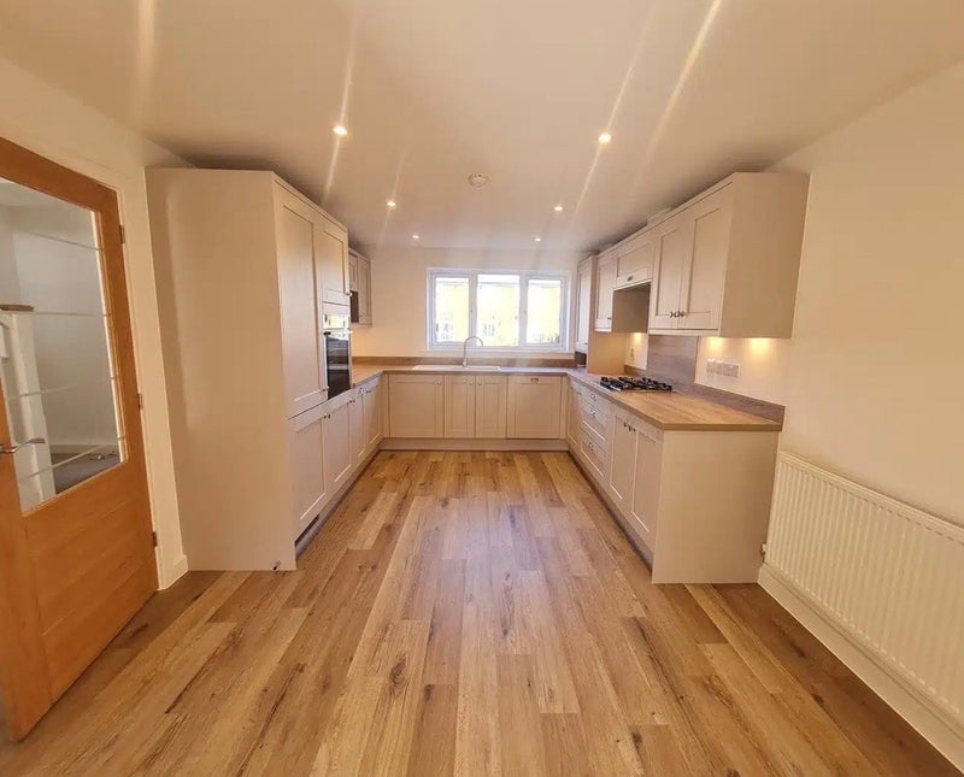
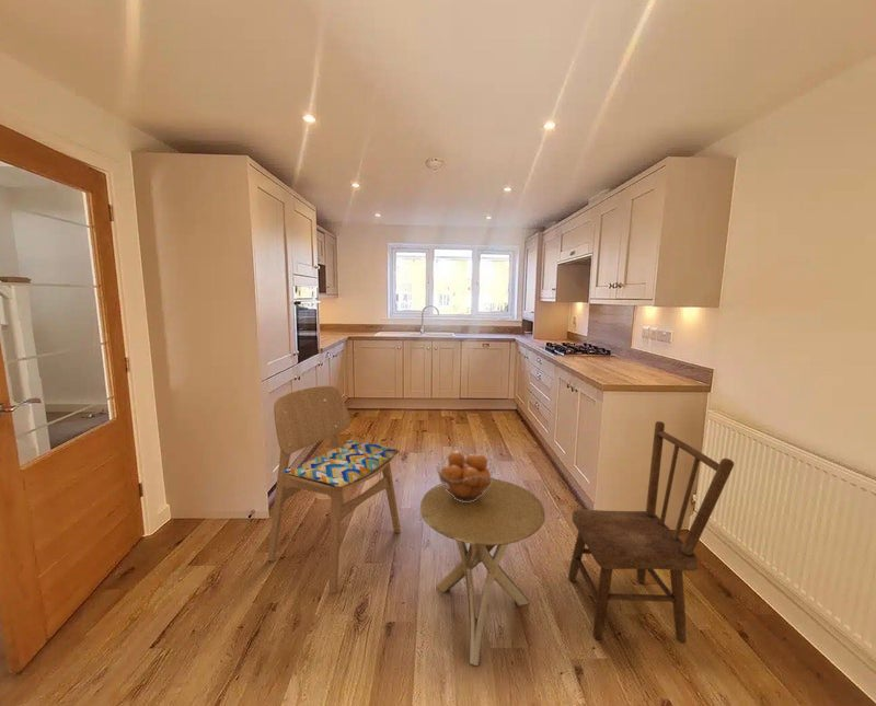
+ side table (480, 558)
+ dining chair (336, 472)
+ fruit basket (465, 474)
+ dining chair (634, 524)
